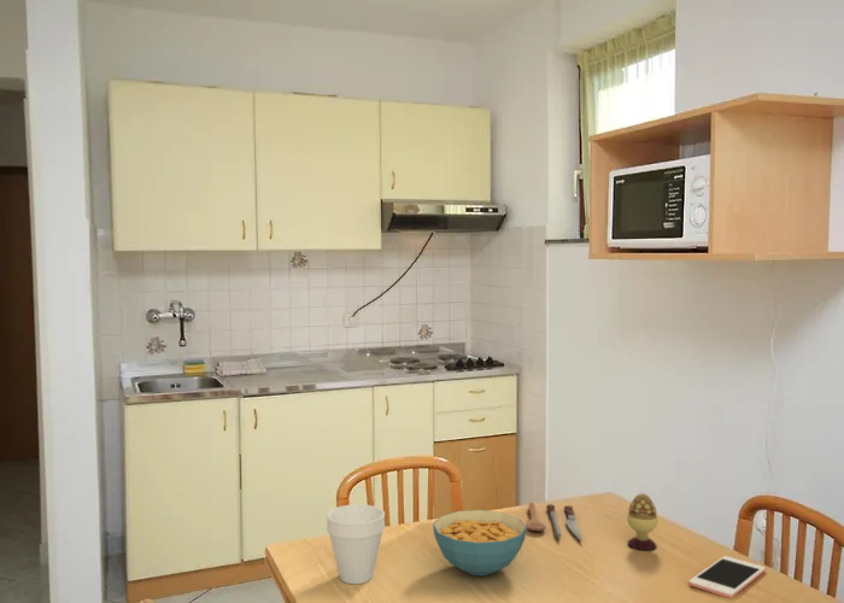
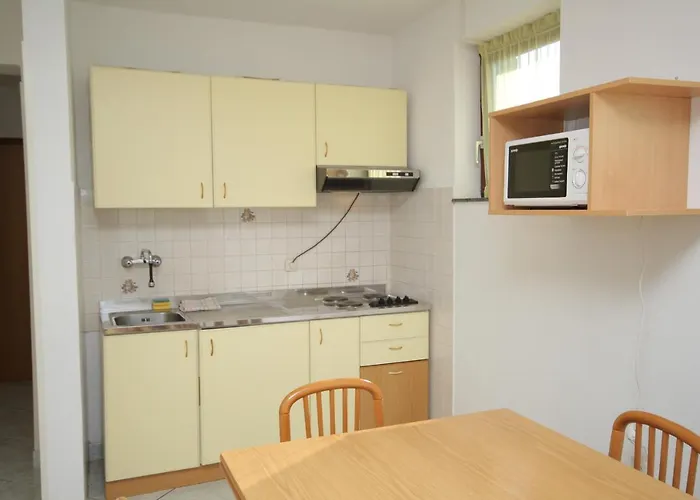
- spoon (552, 521)
- cereal bowl (479, 548)
- cell phone (727, 575)
- decorative egg (641, 519)
- cup (356, 545)
